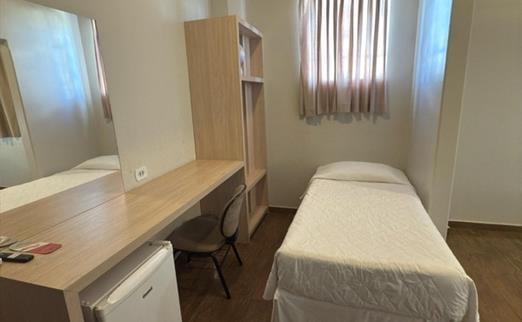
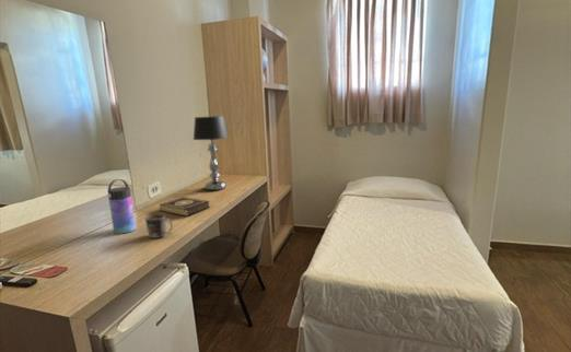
+ water bottle (120, 204)
+ table lamp (212, 153)
+ book (185, 206)
+ mug (160, 225)
